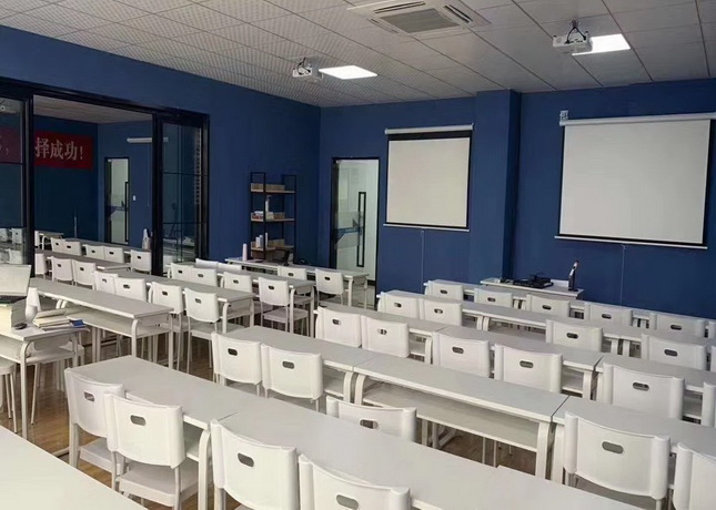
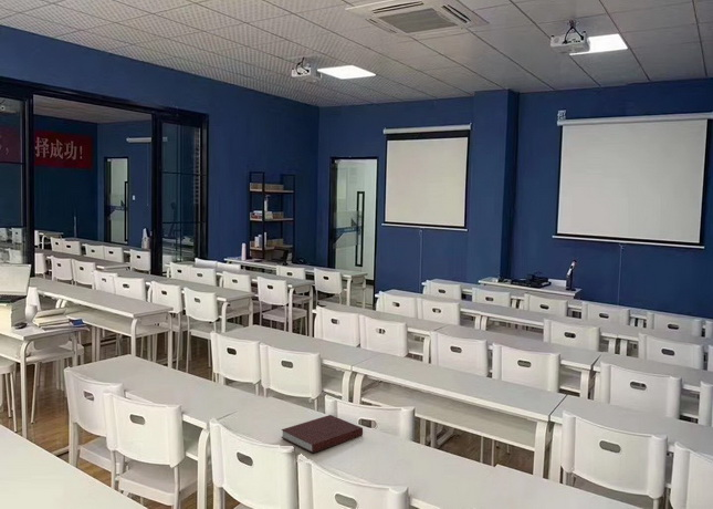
+ notebook (322, 433)
